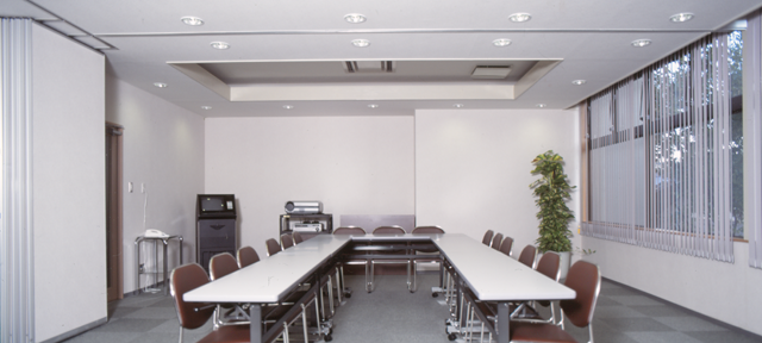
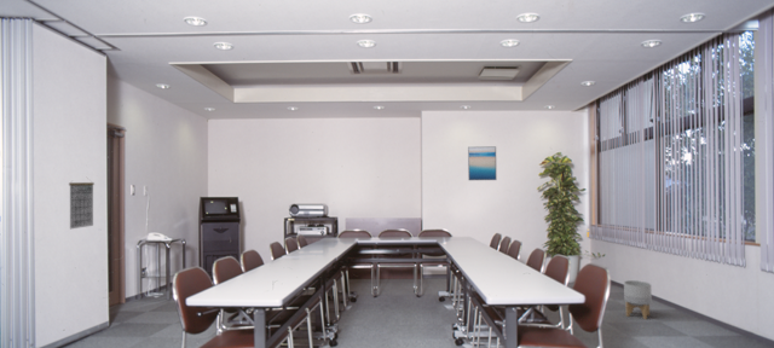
+ planter (637, 298)
+ calendar (81, 199)
+ wall art (481, 163)
